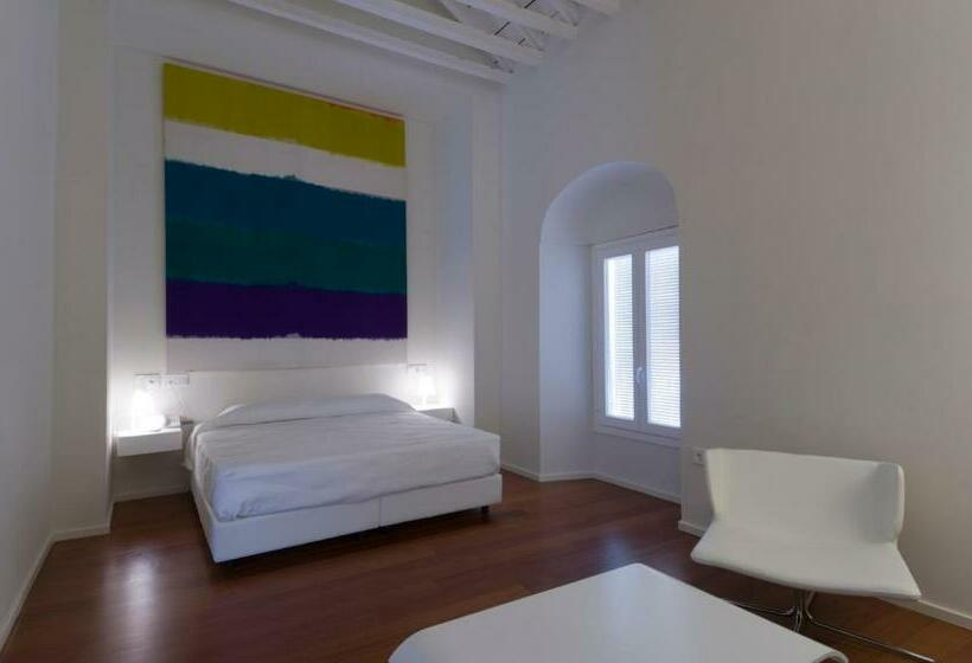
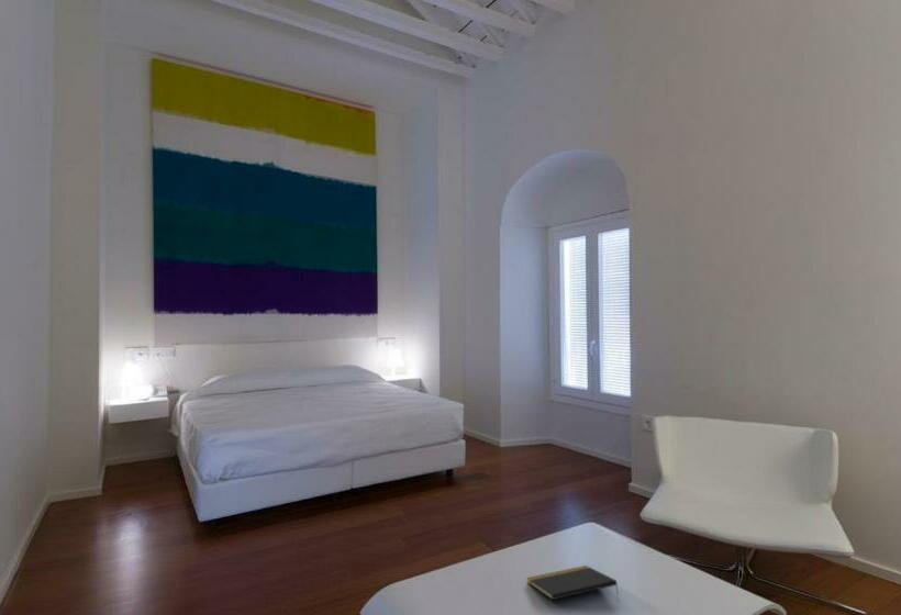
+ notepad (570, 581)
